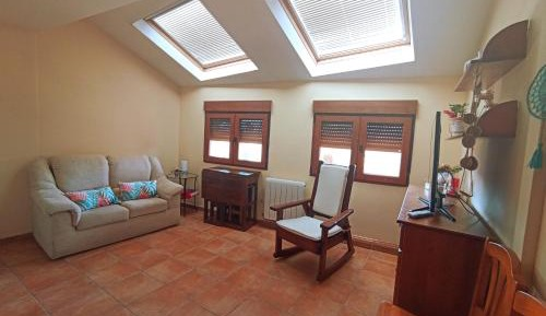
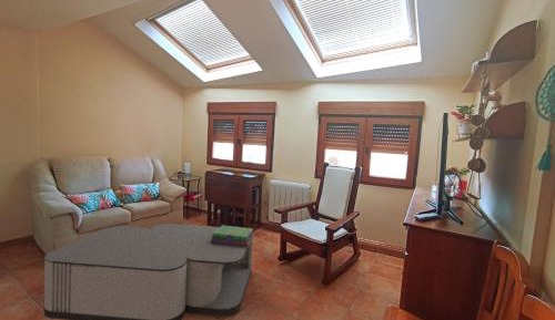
+ coffee table (165, 265)
+ stack of books (233, 235)
